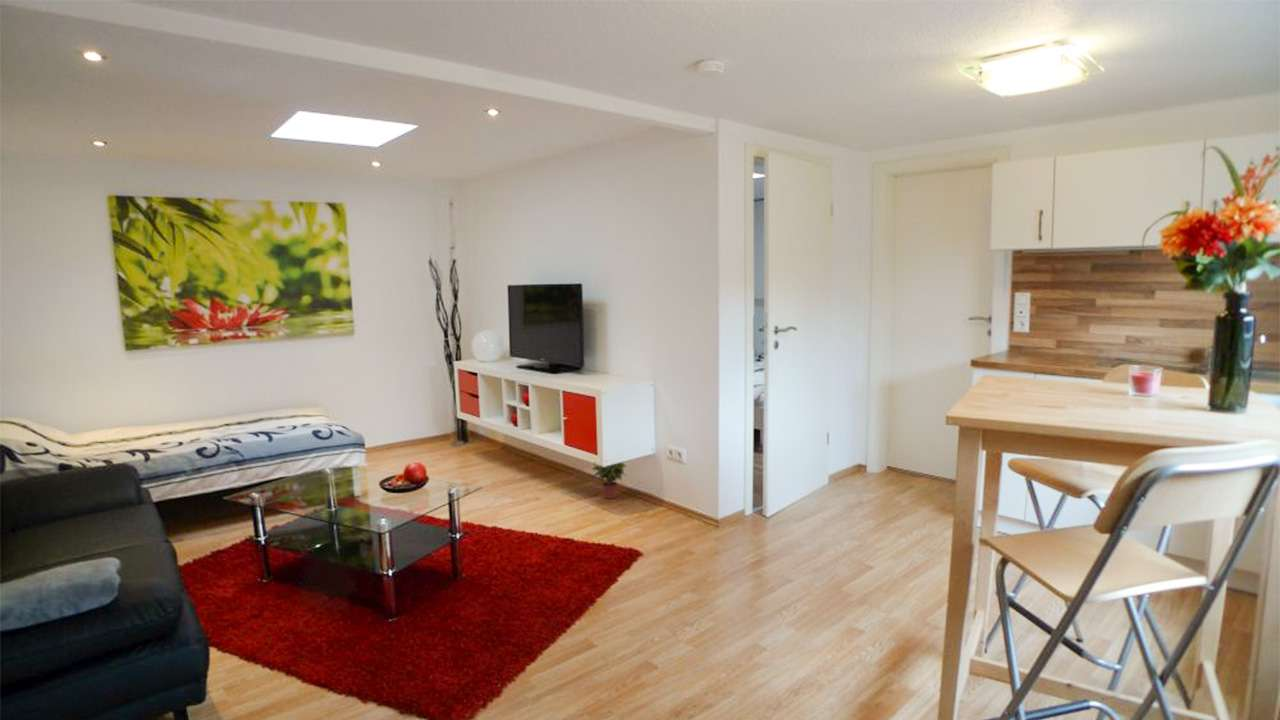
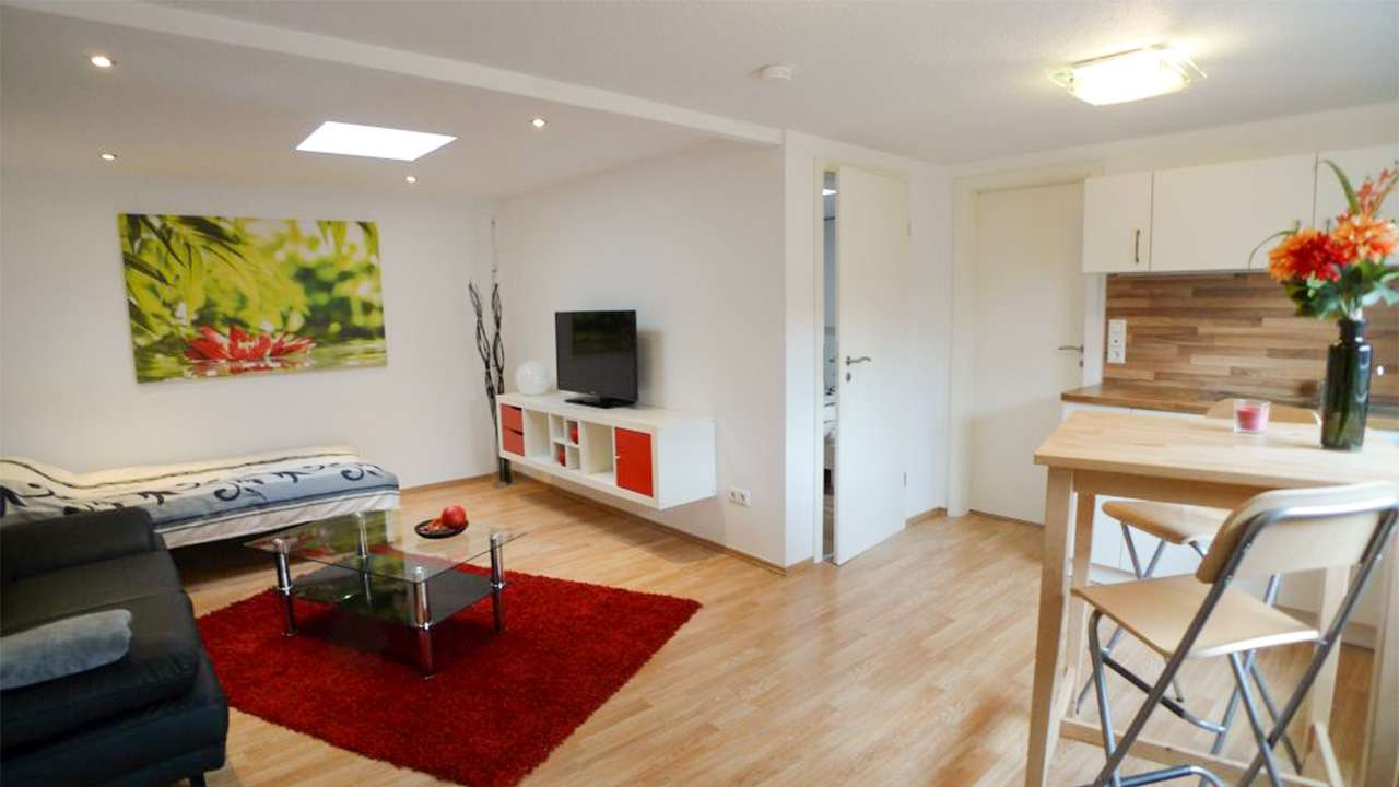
- potted plant (610, 469)
